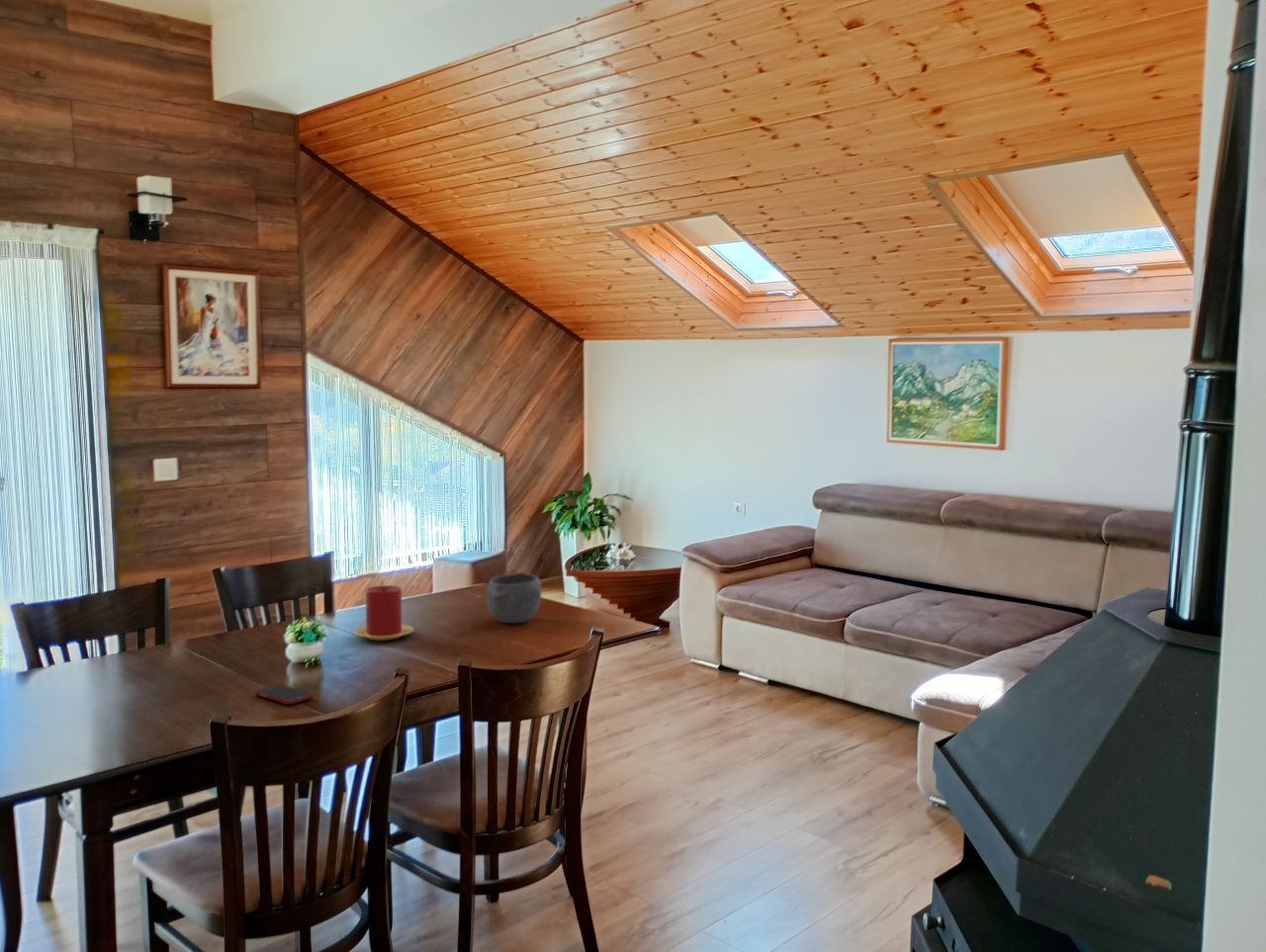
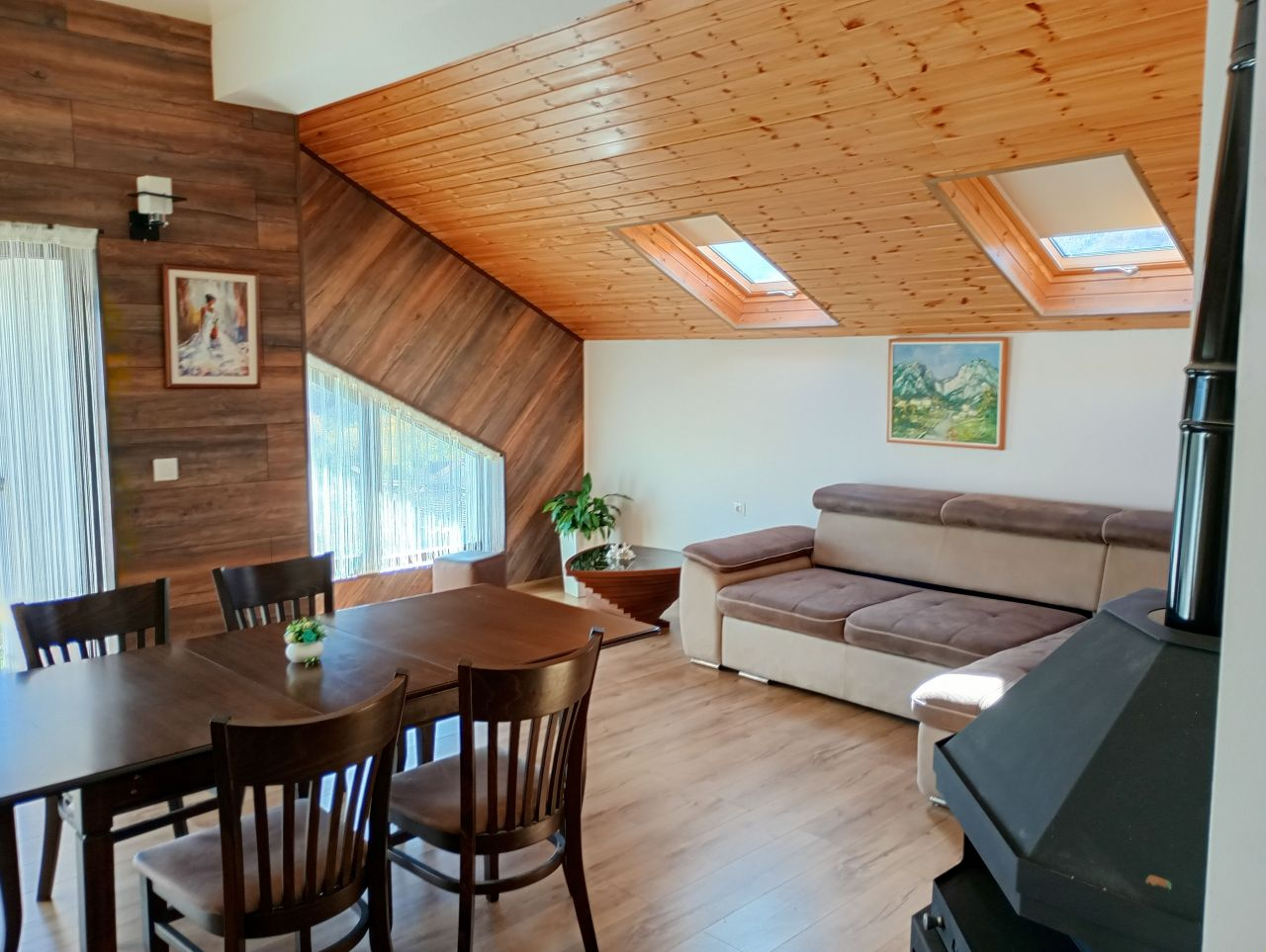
- bowl (514, 598)
- candle (384, 612)
- cell phone (284, 694)
